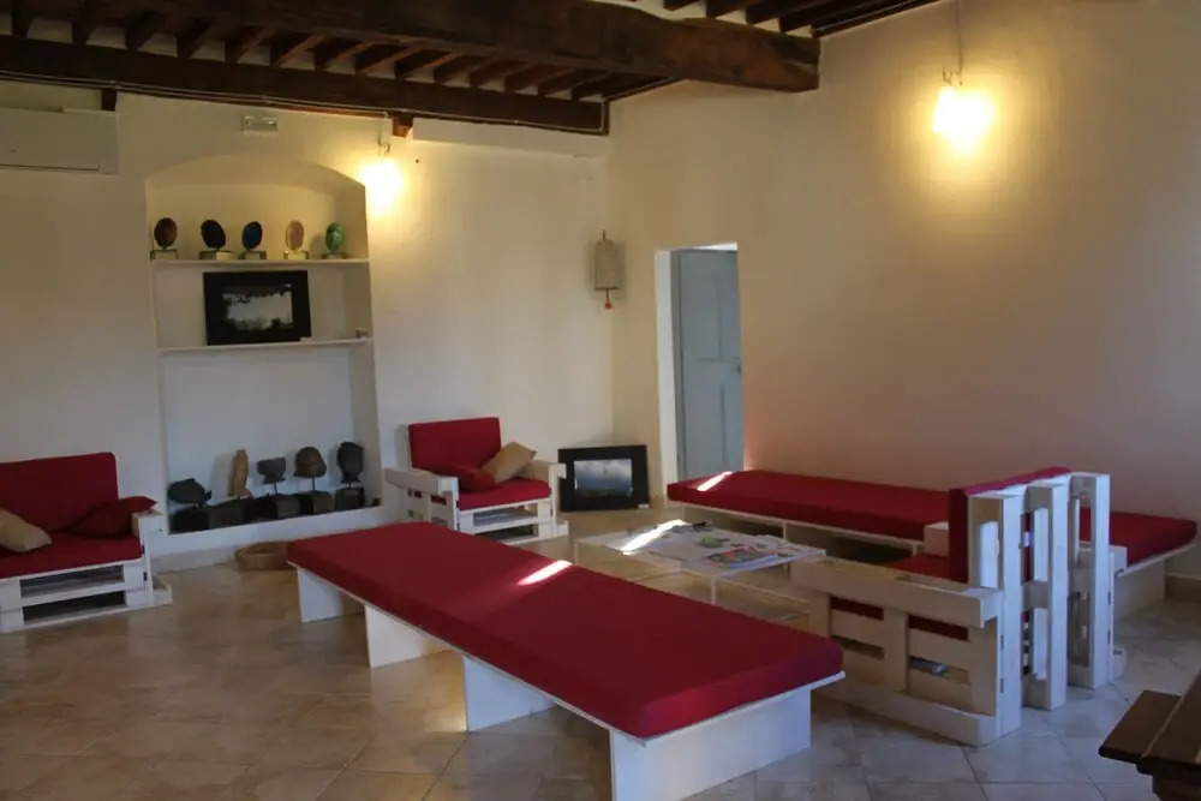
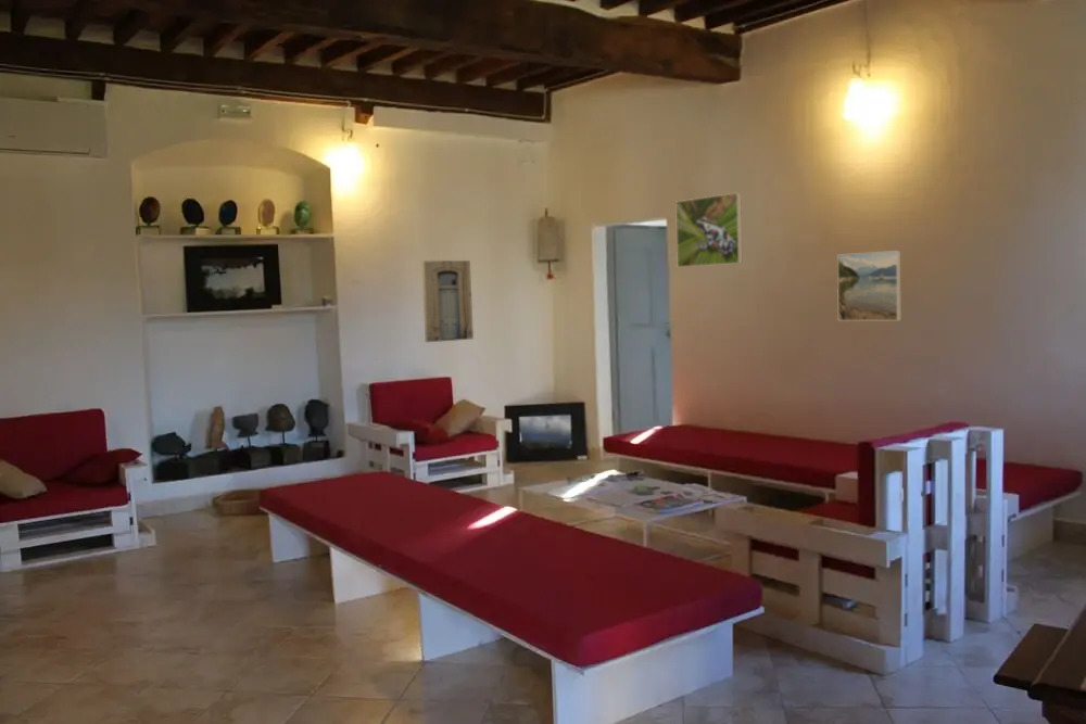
+ wall art (447, 301)
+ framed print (868, 287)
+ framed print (707, 231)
